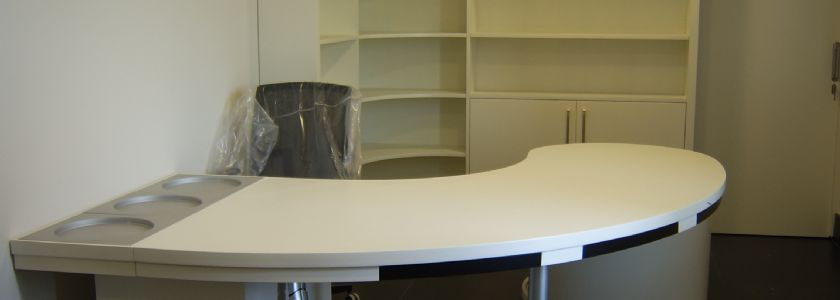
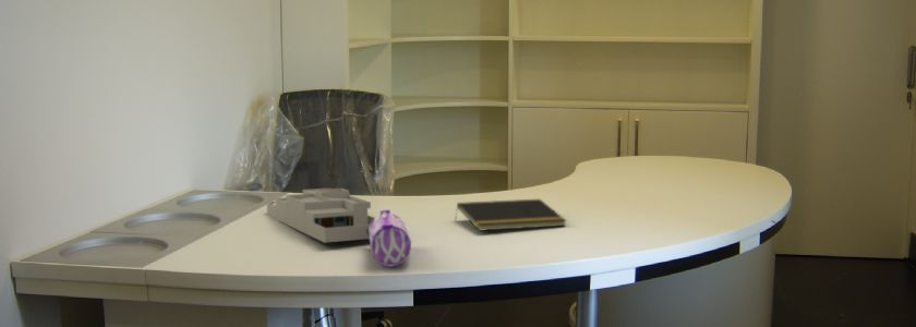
+ pencil case (389, 237)
+ notepad (510, 214)
+ desk organizer (324, 208)
